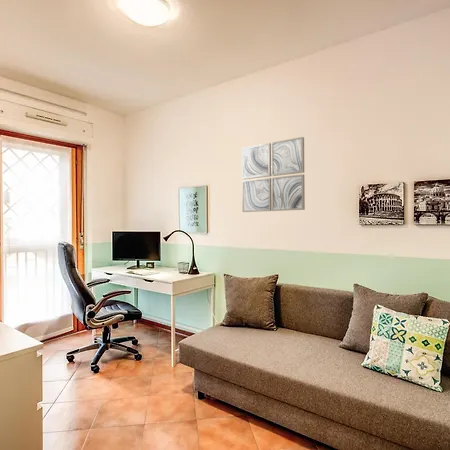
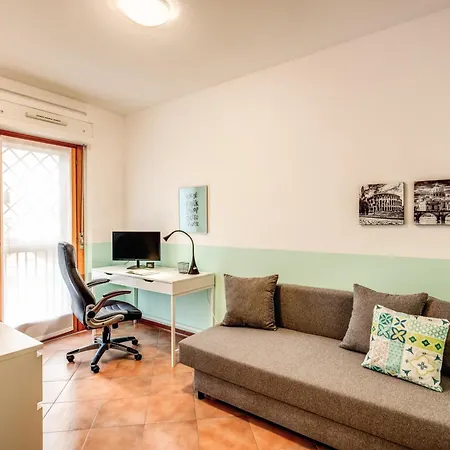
- wall art (270, 175)
